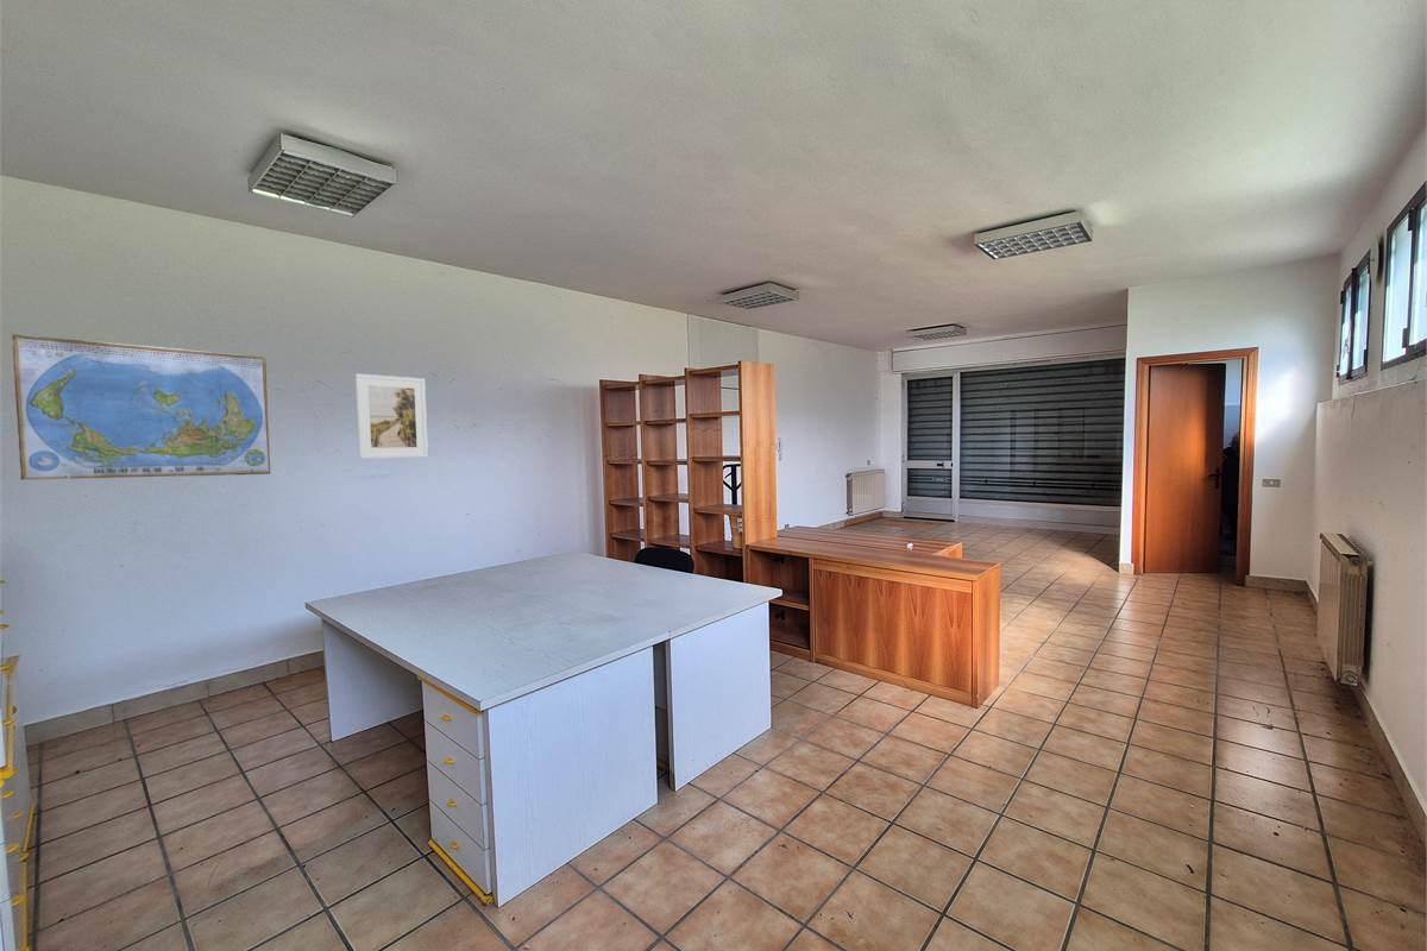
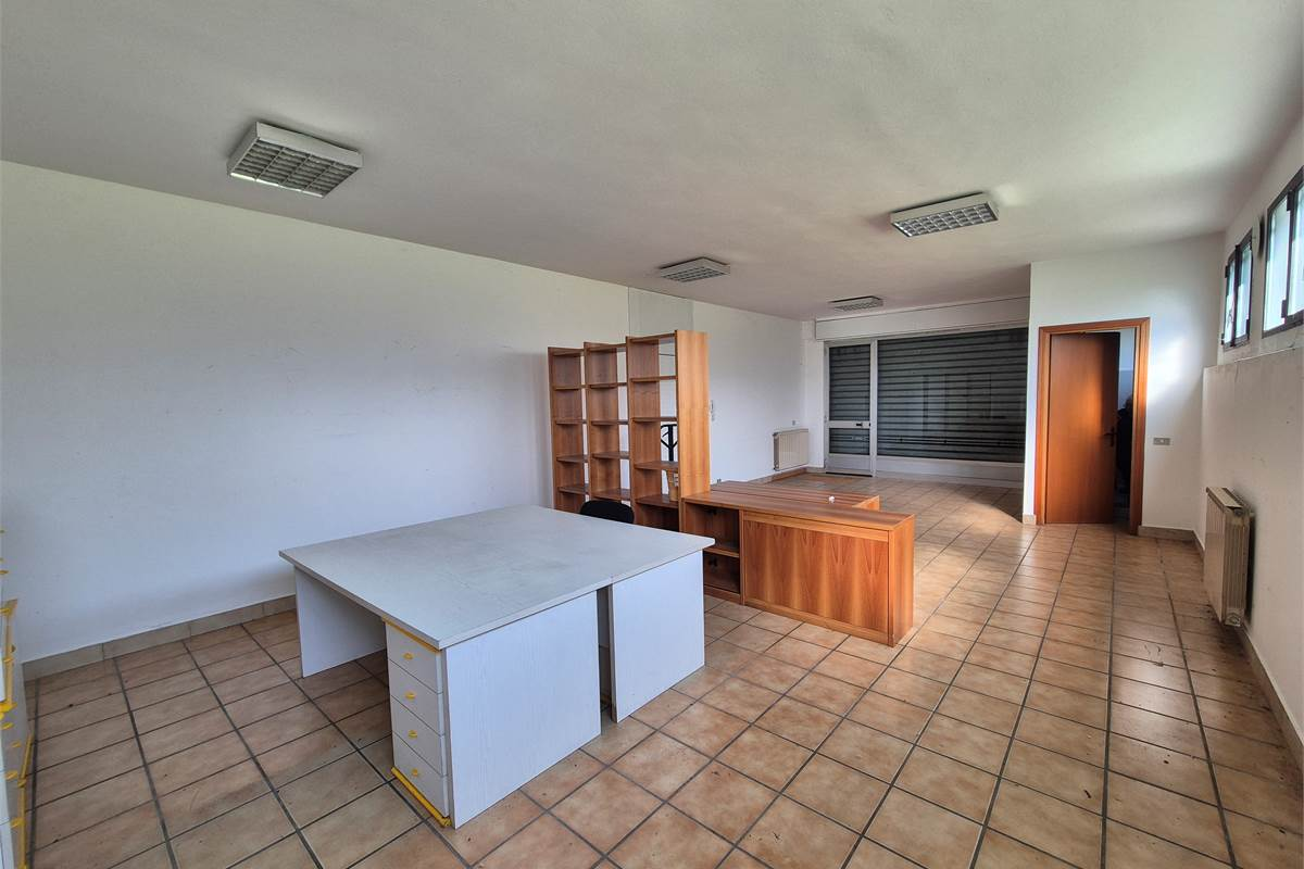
- world map (157, 411)
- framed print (392, 417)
